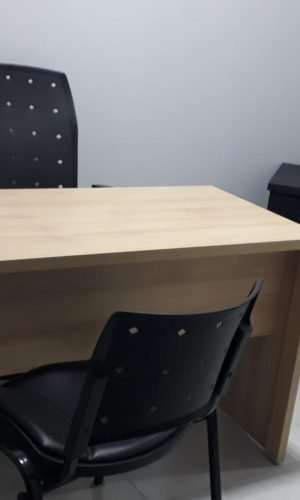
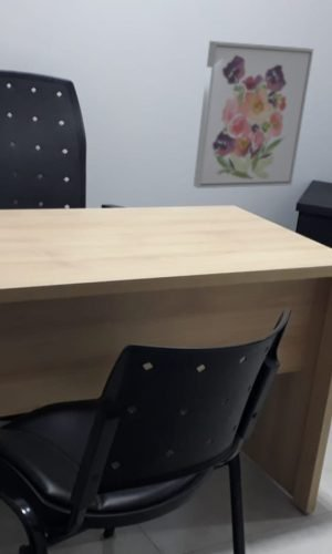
+ wall art (252, 117)
